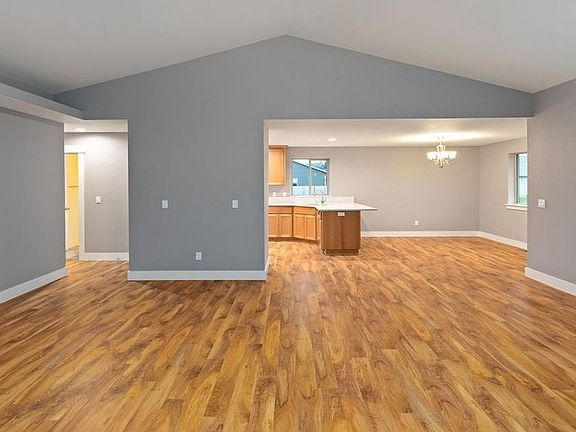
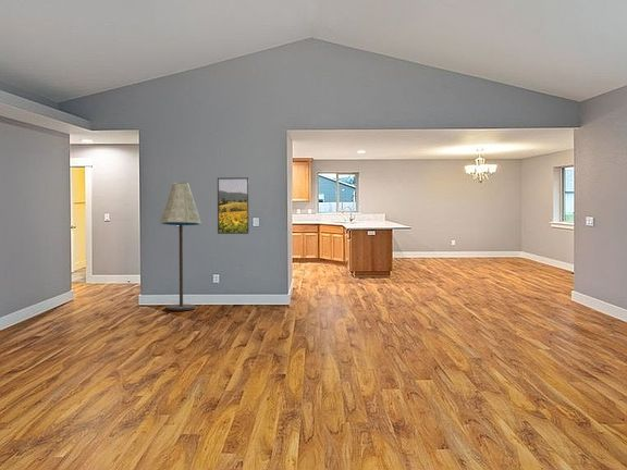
+ floor lamp (181, 245)
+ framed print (233, 206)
